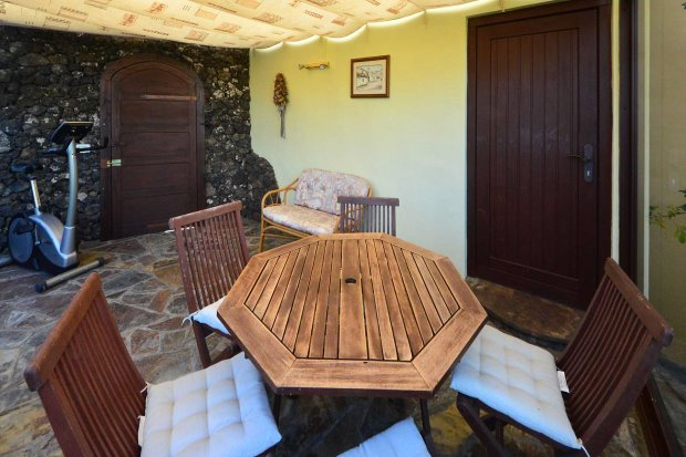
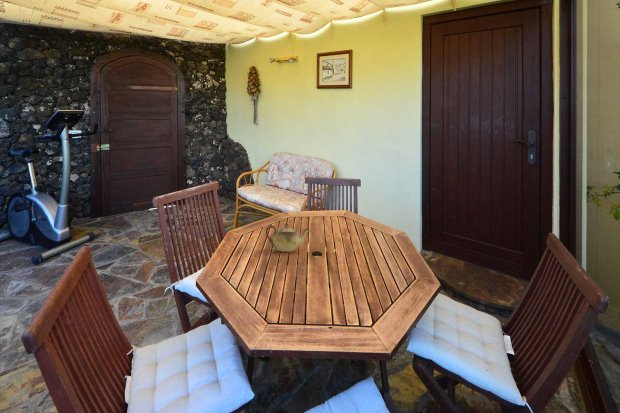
+ teapot (288, 237)
